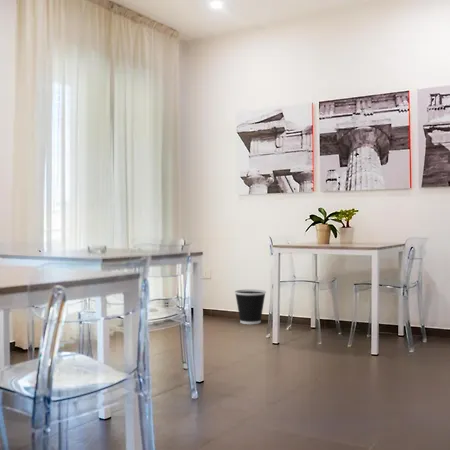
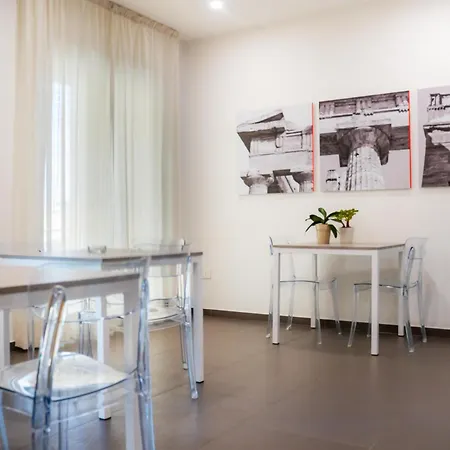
- wastebasket (250, 306)
